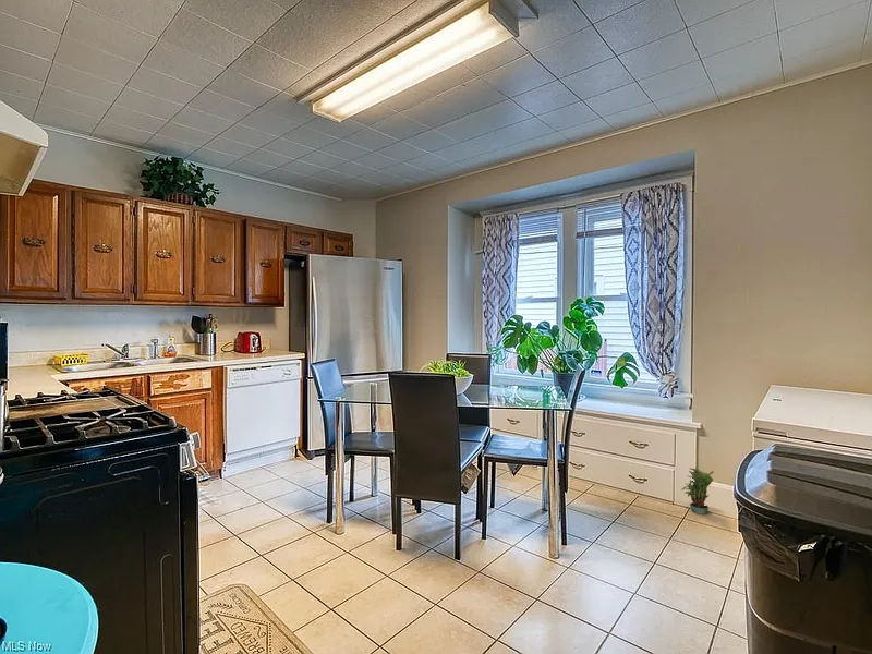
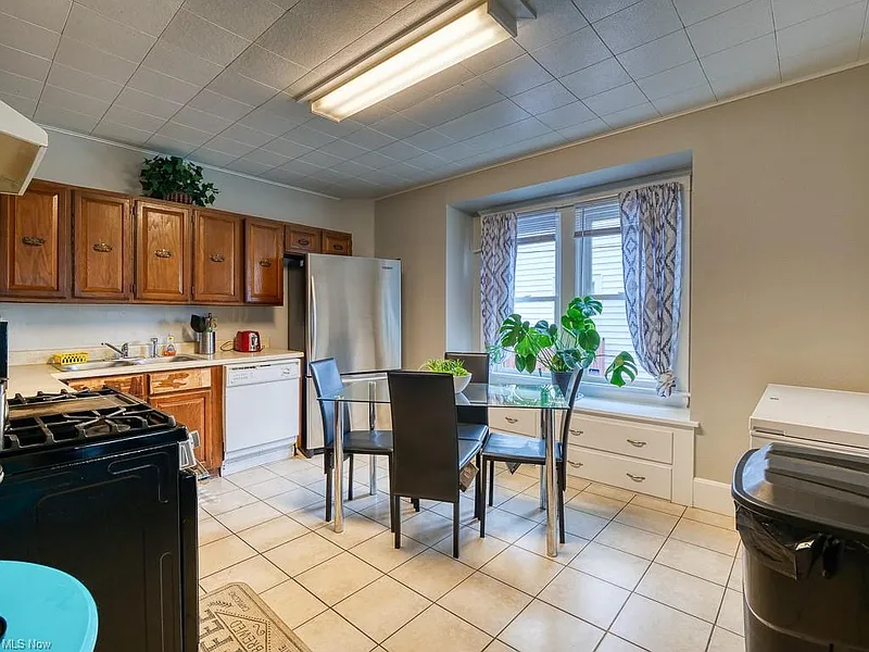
- potted plant (695, 487)
